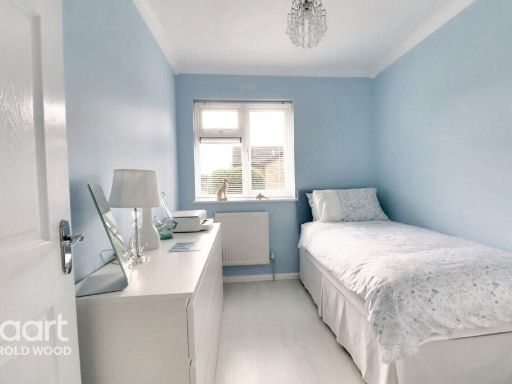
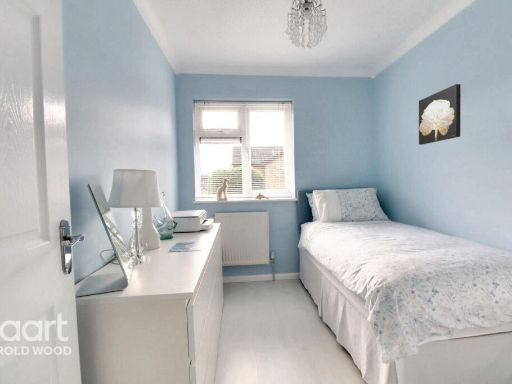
+ wall art (437, 117)
